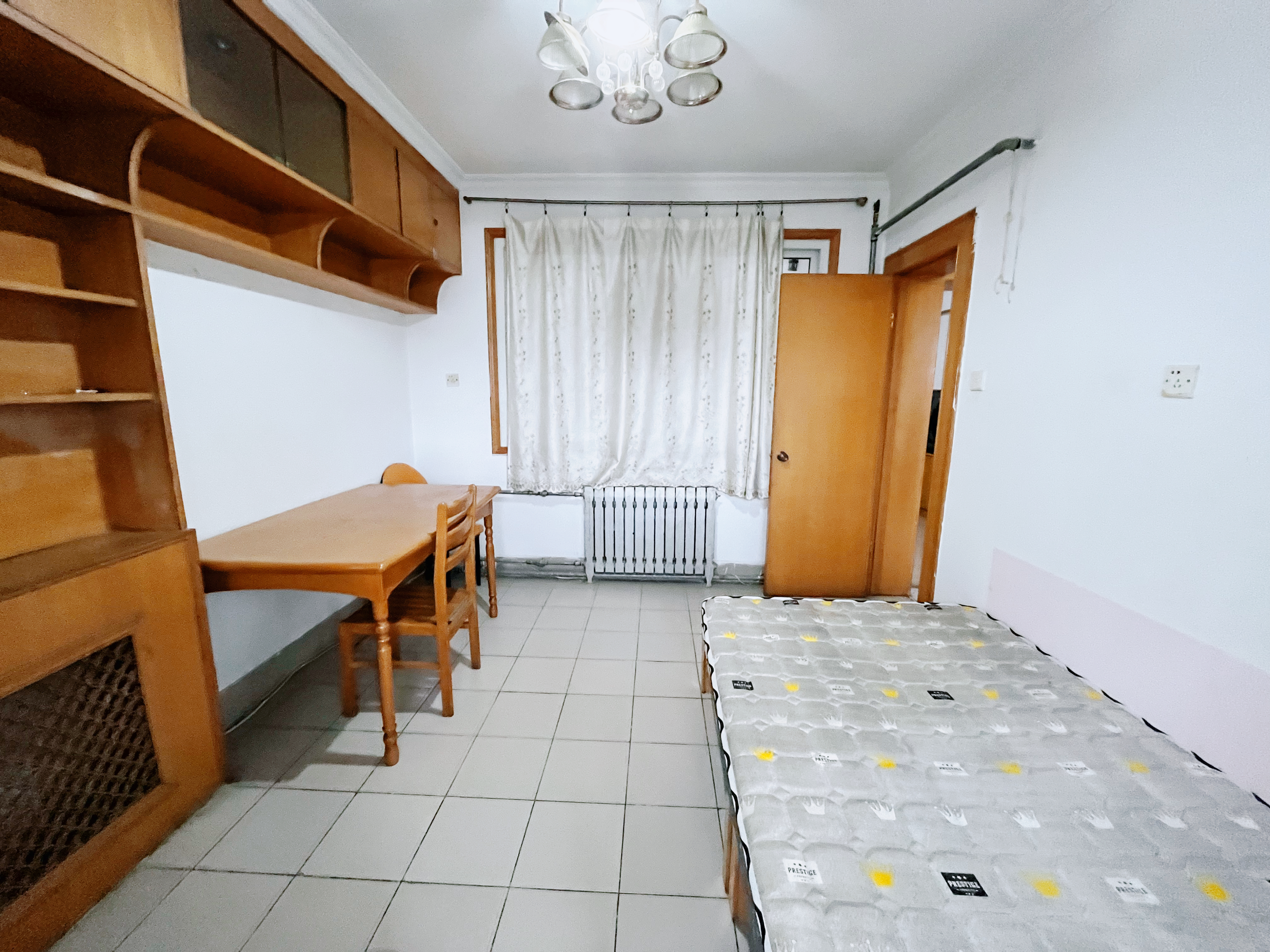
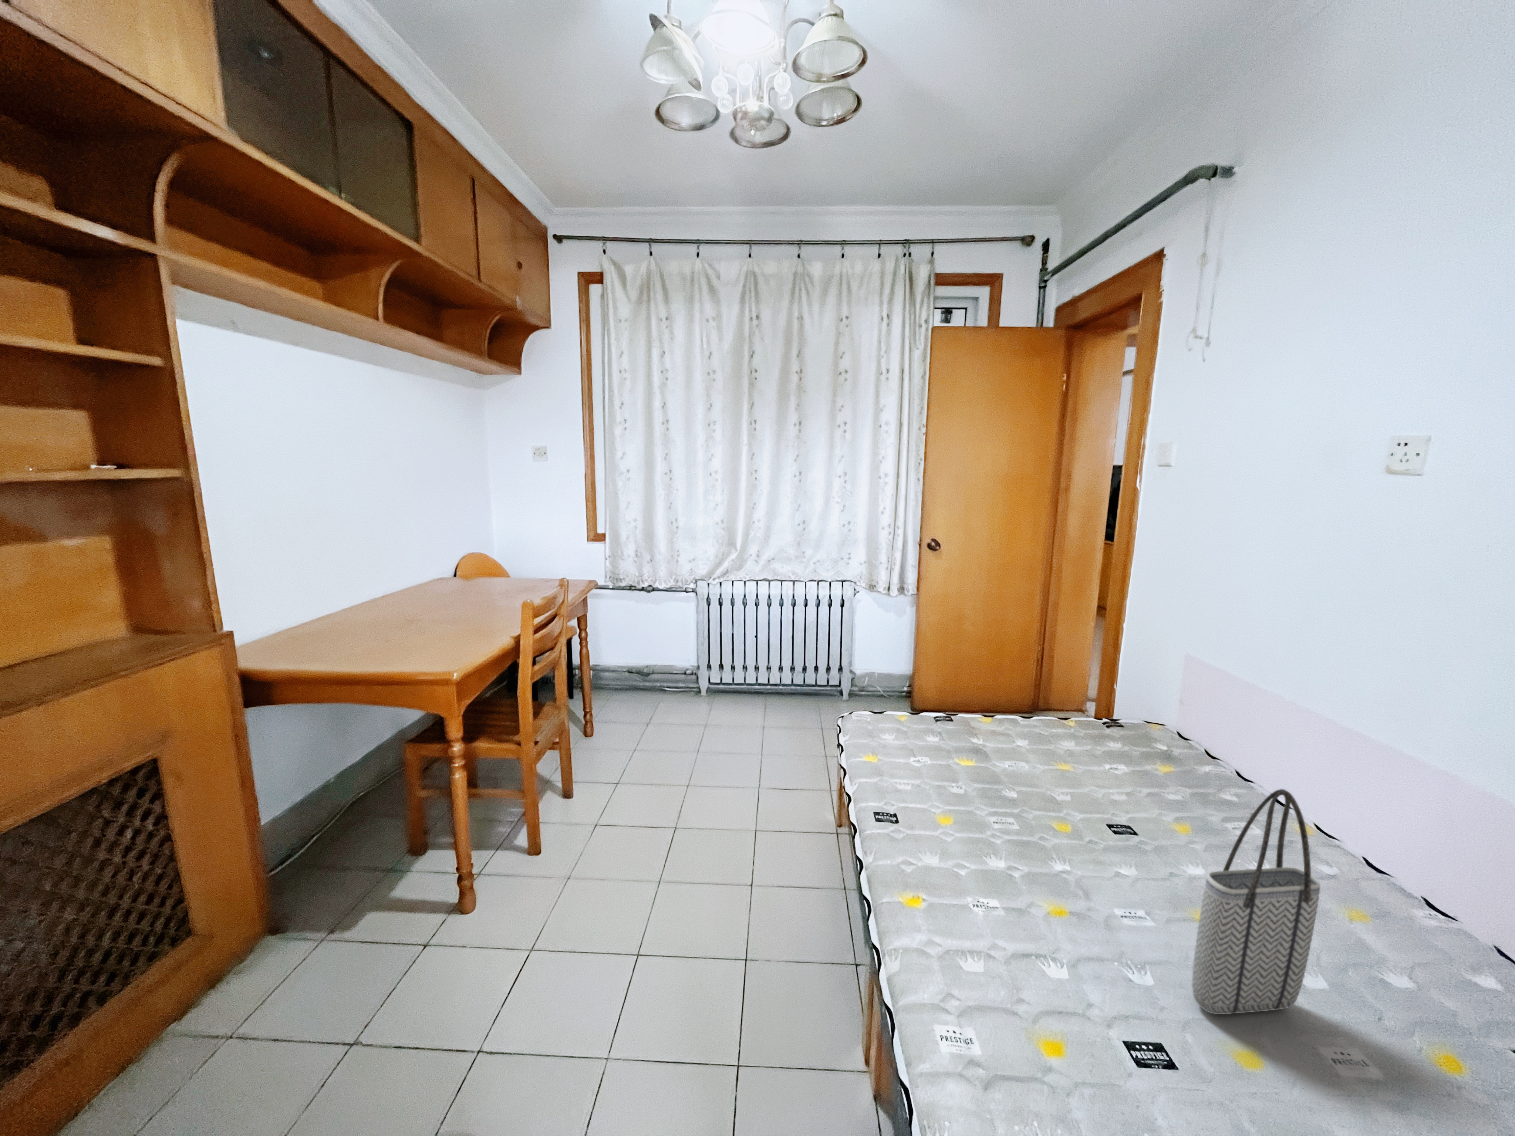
+ tote bag (1260, 902)
